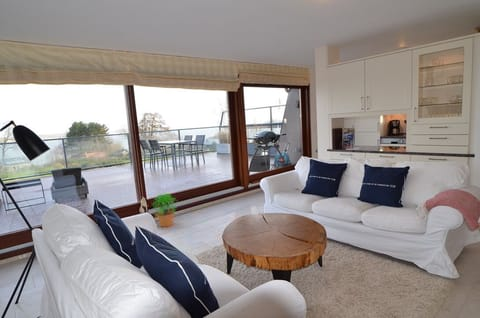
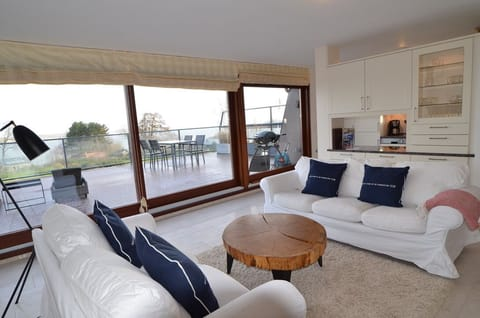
- potted plant (164, 208)
